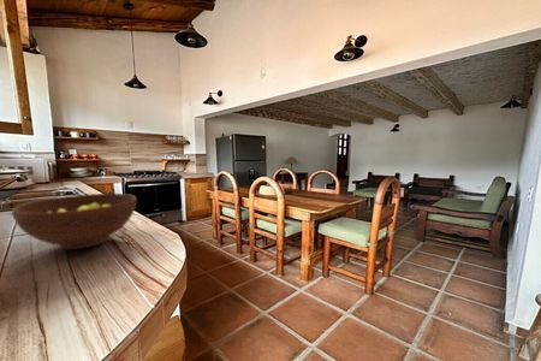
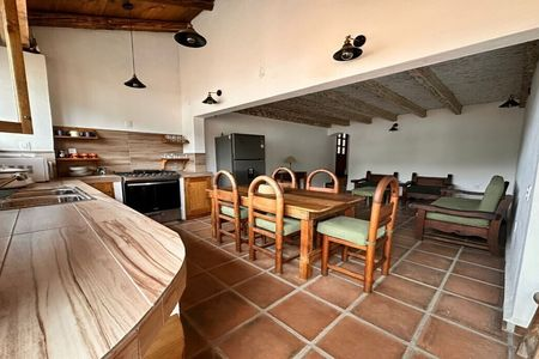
- fruit bowl (83, 223)
